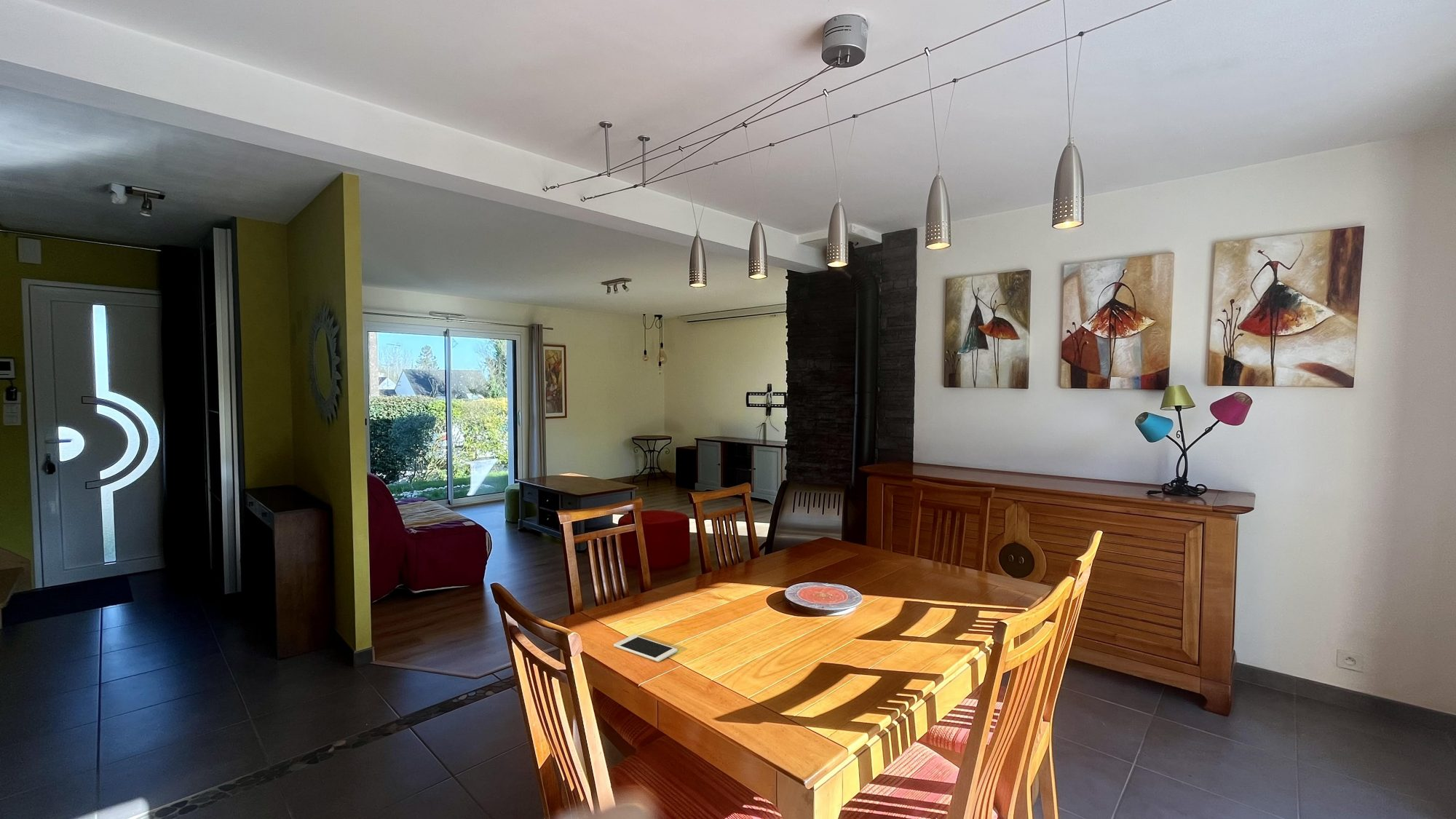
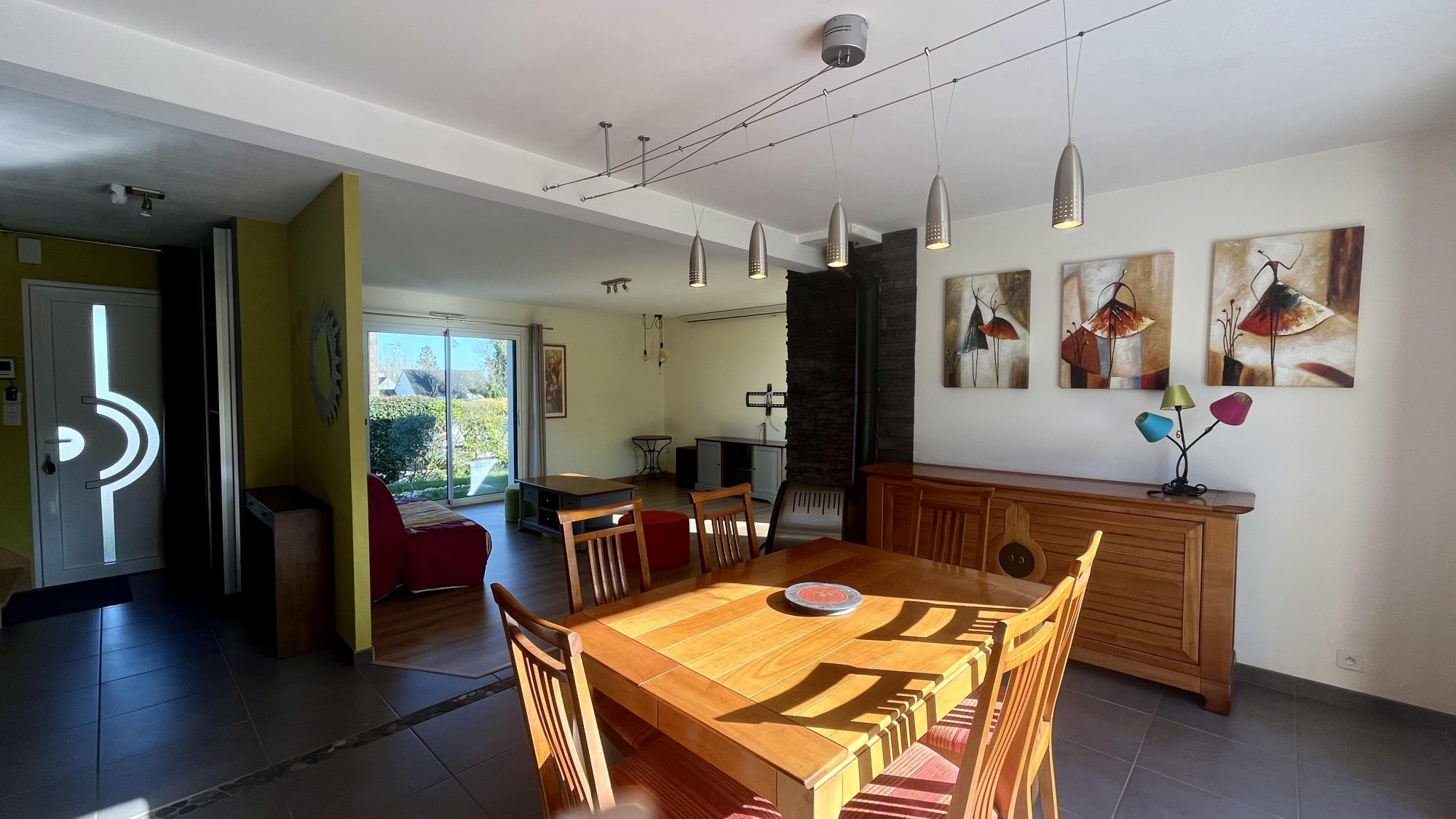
- cell phone (645, 647)
